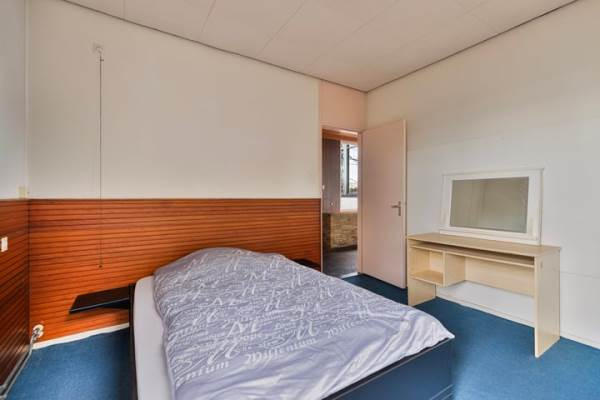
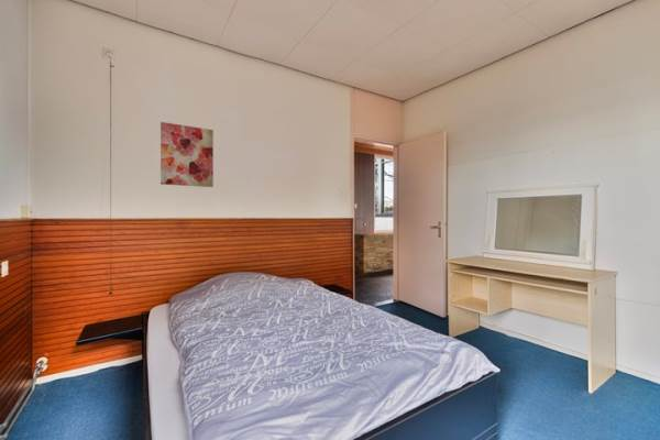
+ wall art (187, 155)
